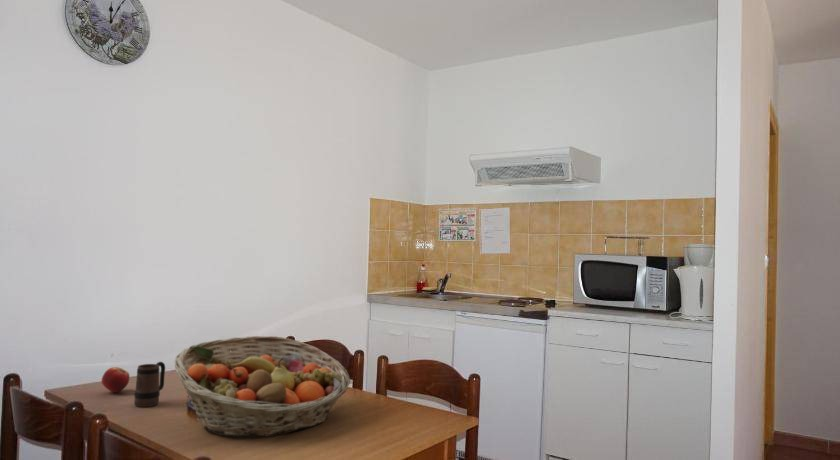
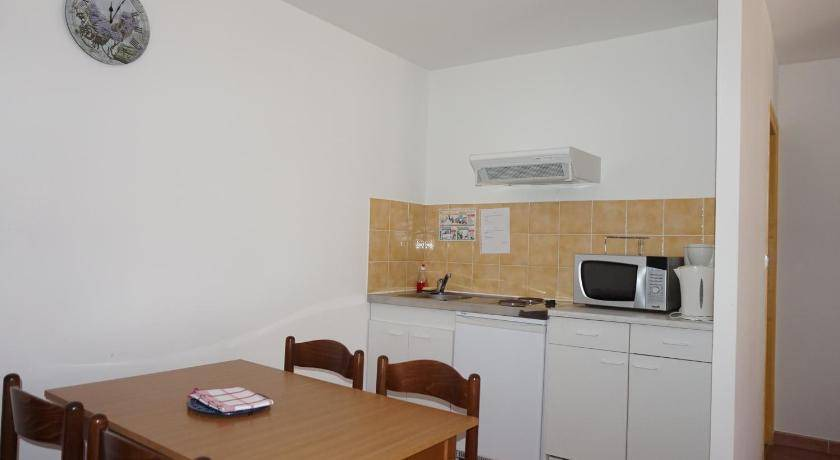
- fruit (115, 379)
- mug (151, 383)
- fruit basket (265, 382)
